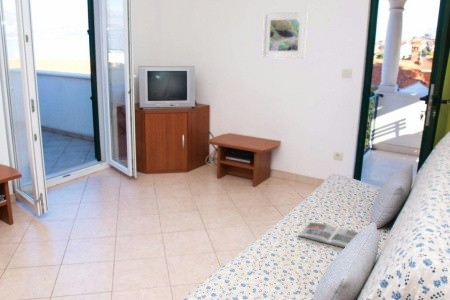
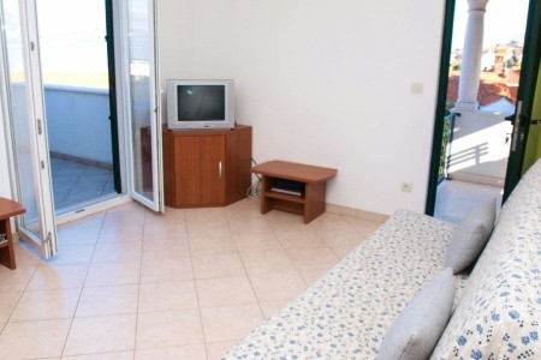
- magazine (332, 234)
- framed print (284, 35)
